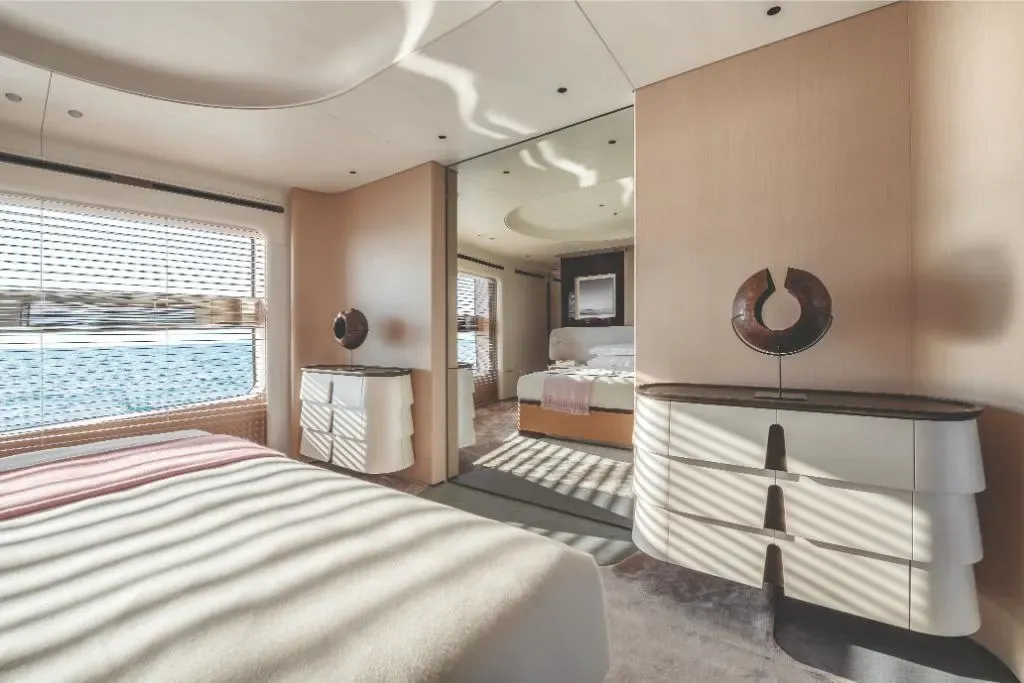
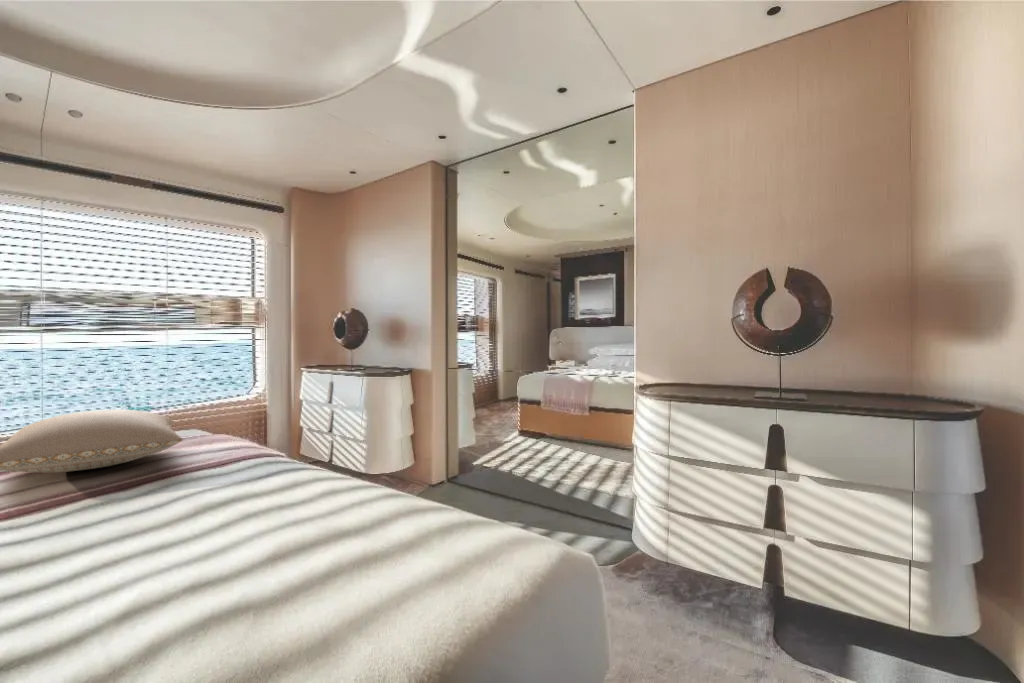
+ pillow (94, 439)
